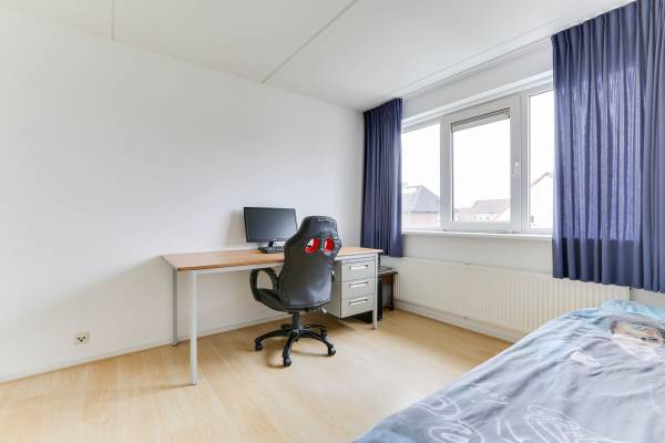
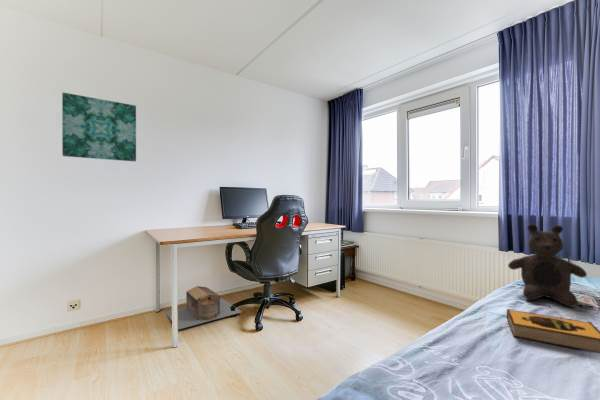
+ architectural model (201, 300)
+ hardback book (551, 328)
+ teddy bear (546, 261)
+ wall art (101, 129)
